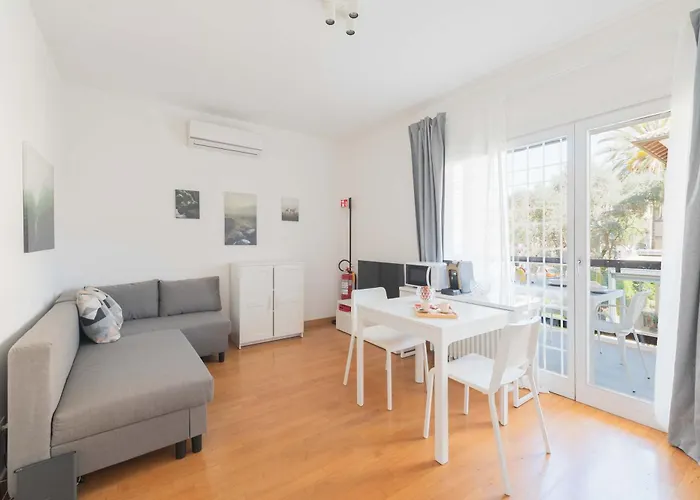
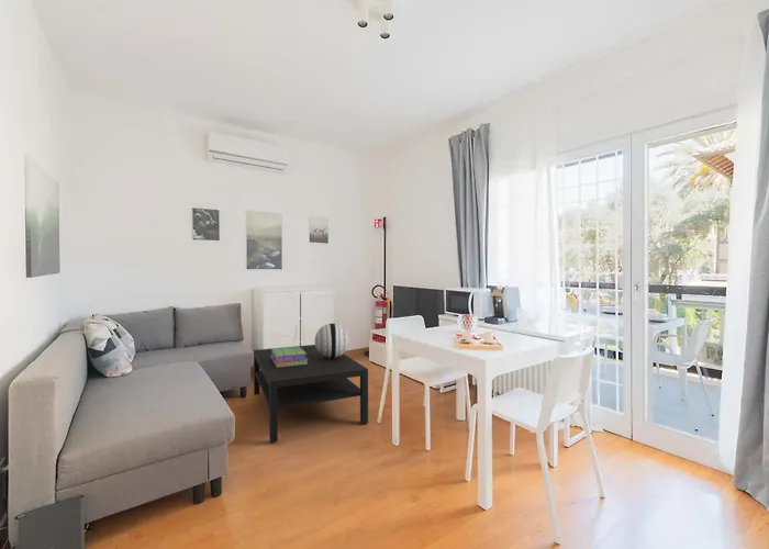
+ coffee table (304, 382)
+ stack of books (288, 356)
+ decorative sphere (332, 340)
